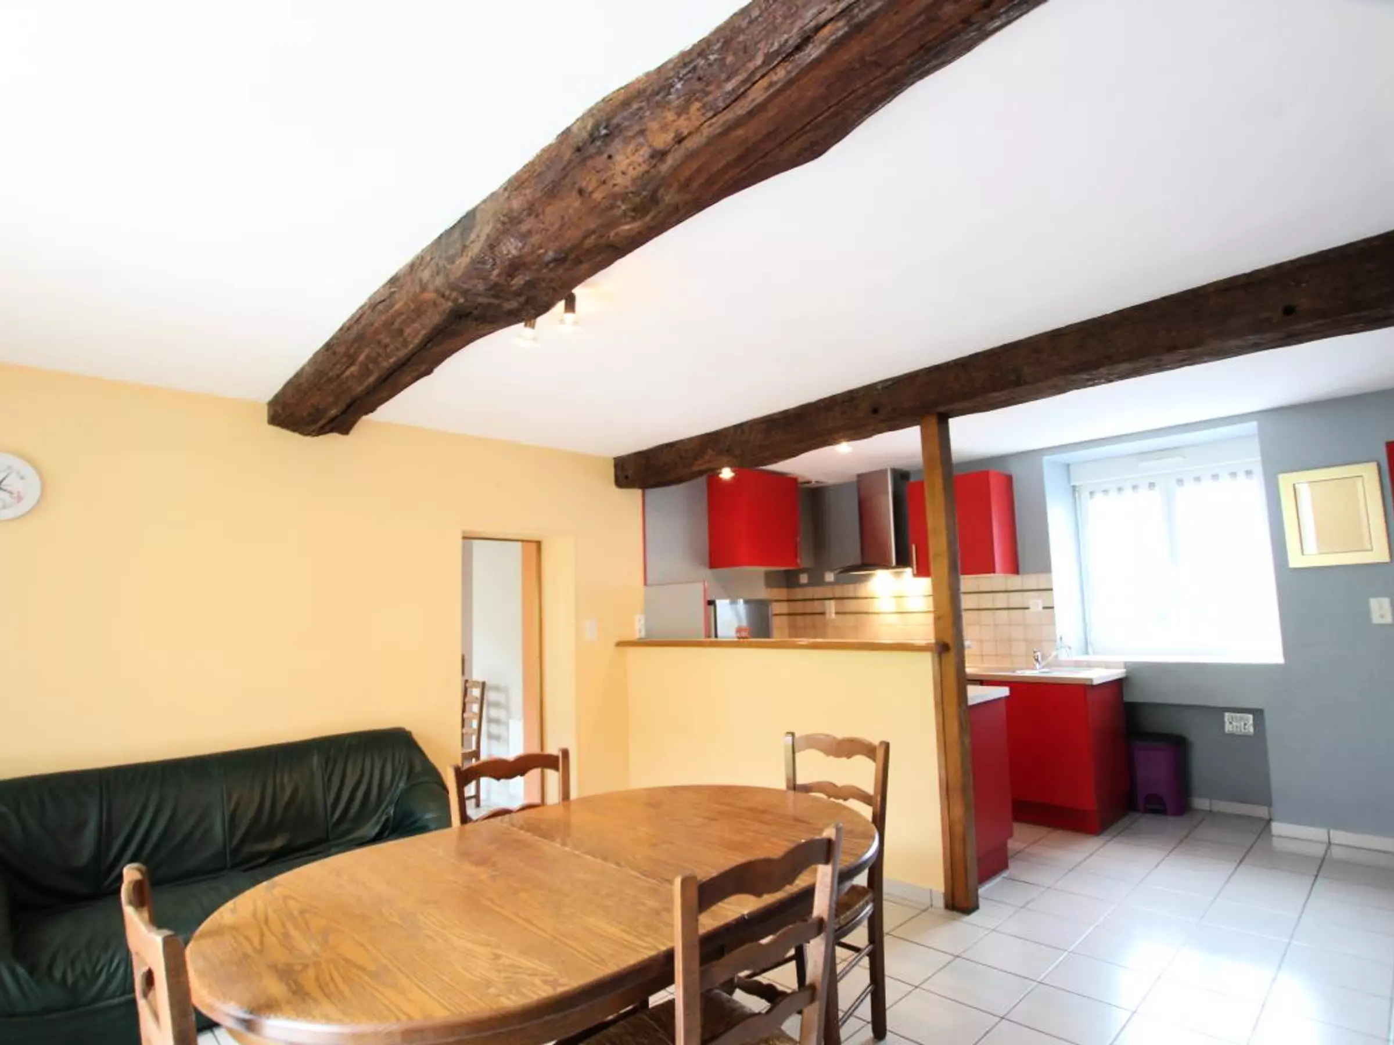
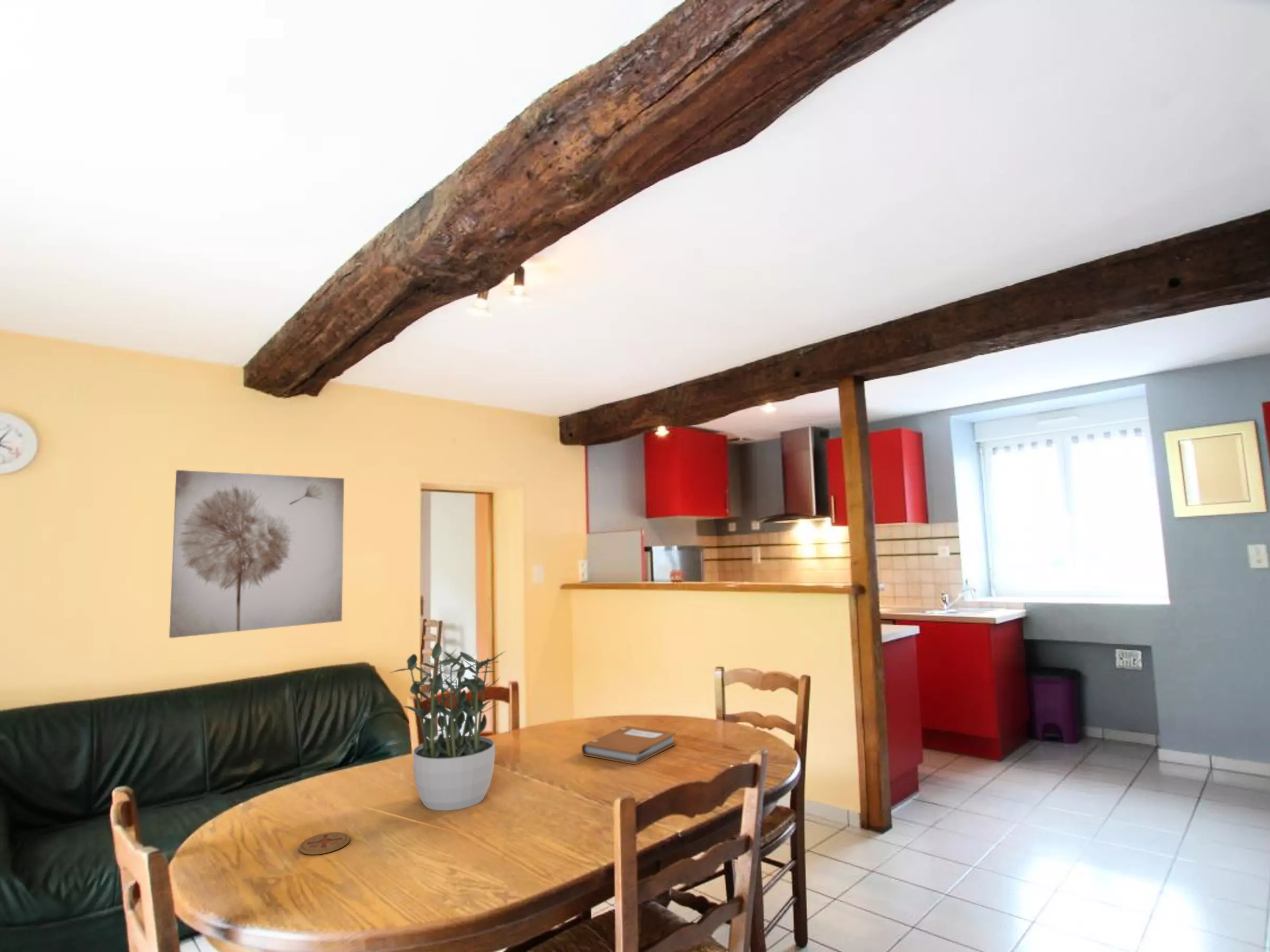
+ notebook (631, 743)
+ potted plant (450, 718)
+ wall art (264, 551)
+ coaster (324, 843)
